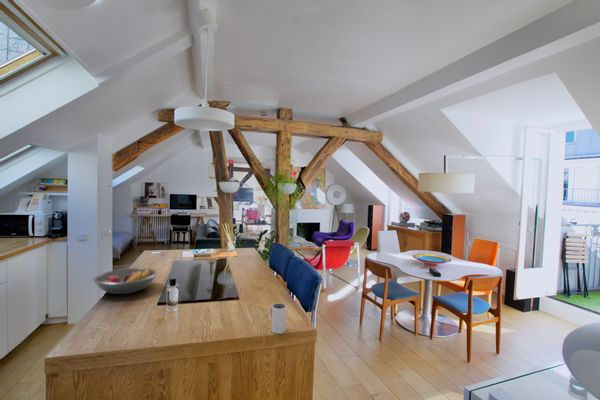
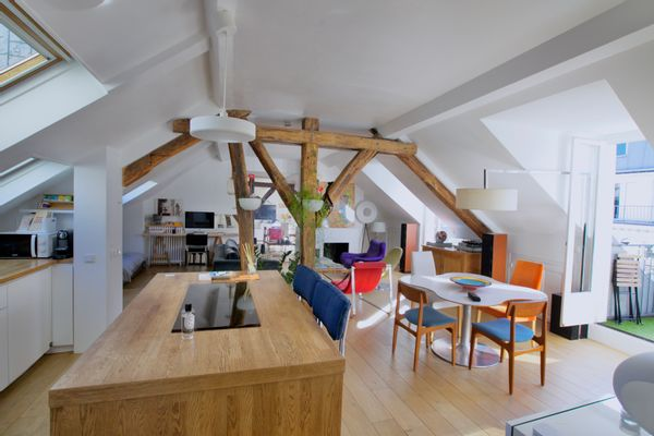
- mug (276, 316)
- fruit bowl (126, 280)
